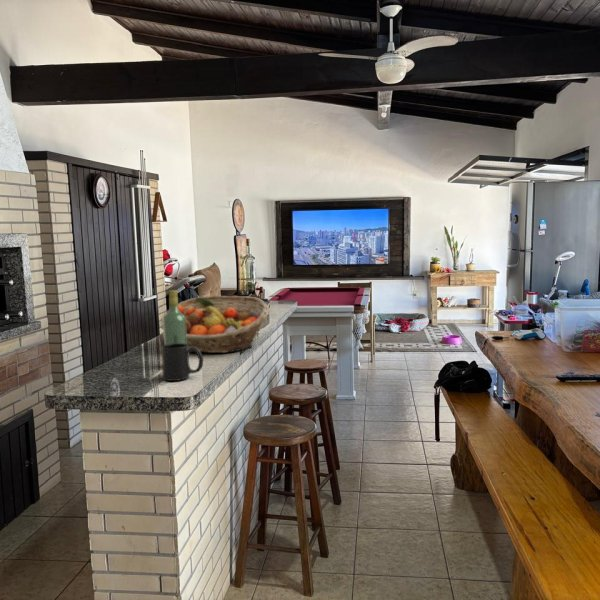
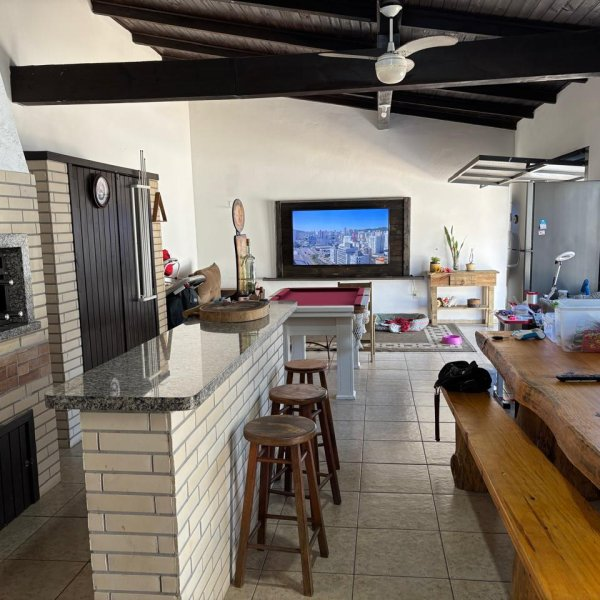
- fruit basket (214, 323)
- mug (180, 361)
- wine bottle (174, 328)
